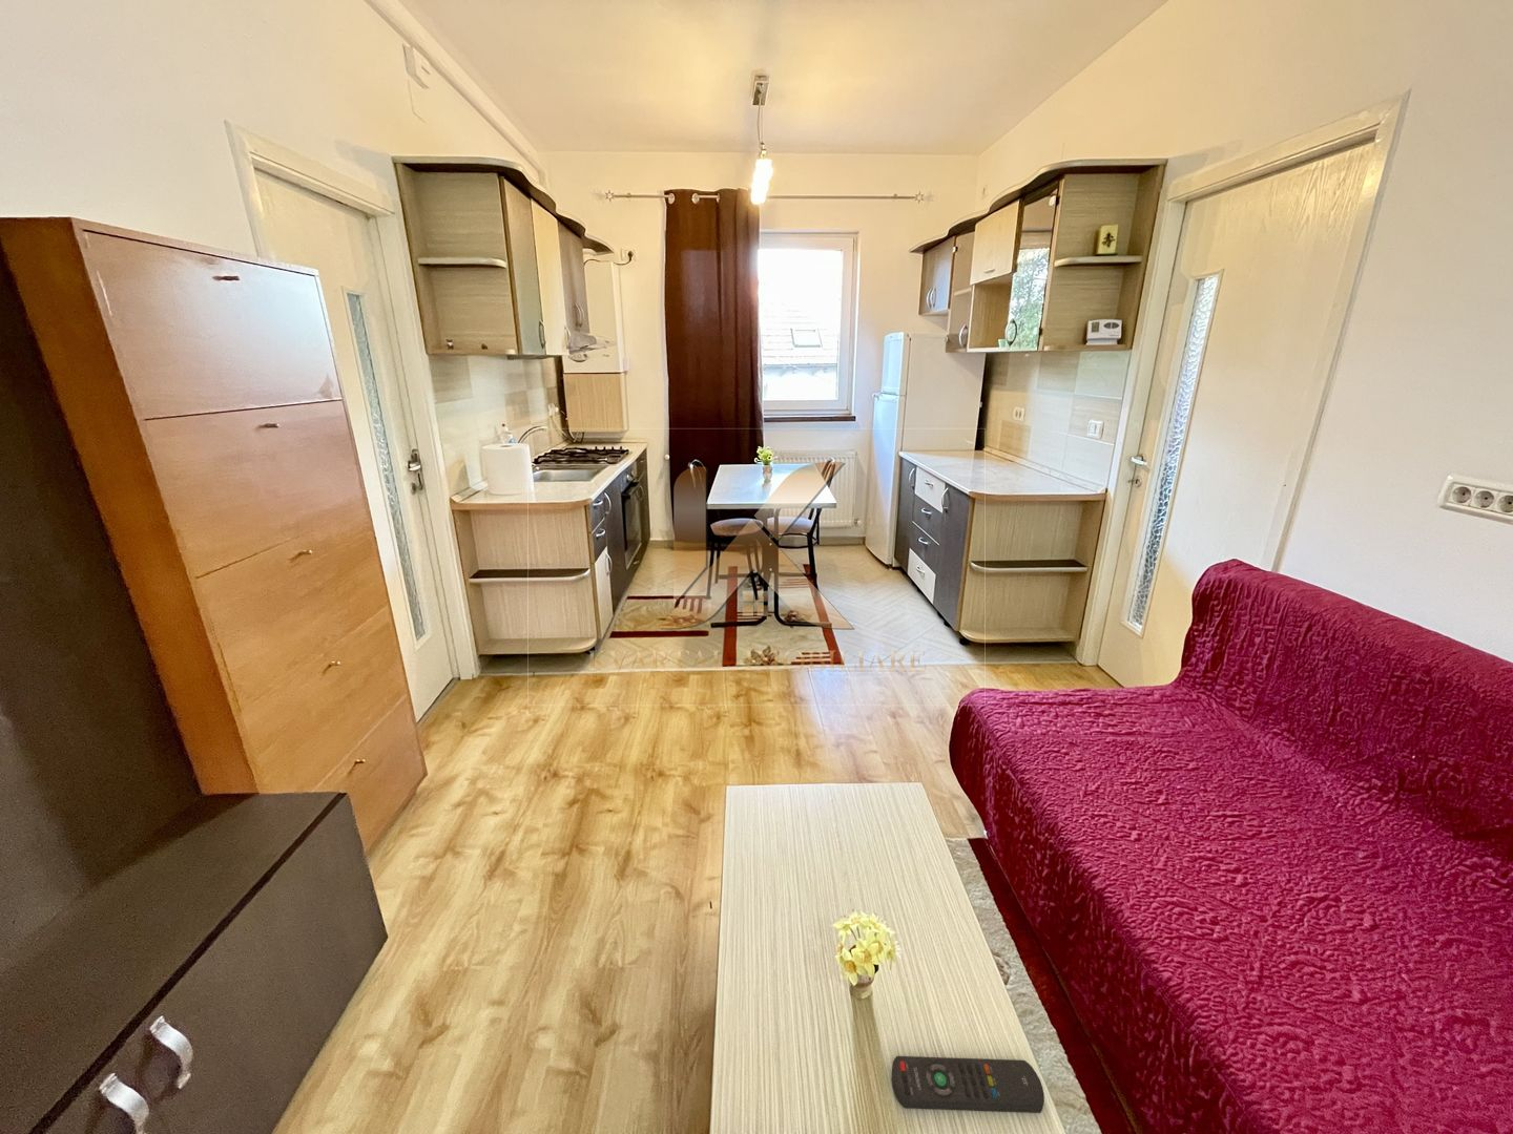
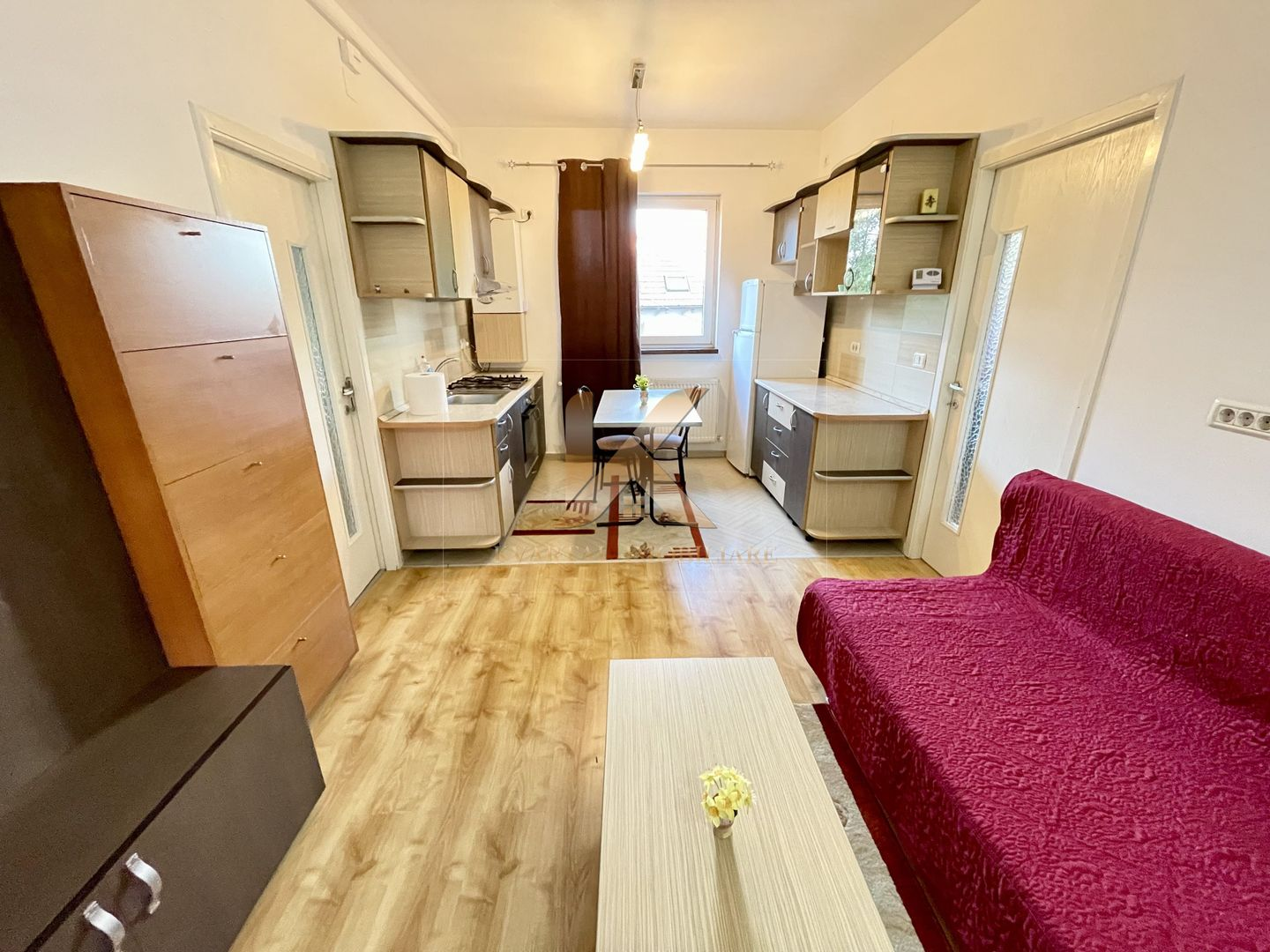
- remote control (966, 1083)
